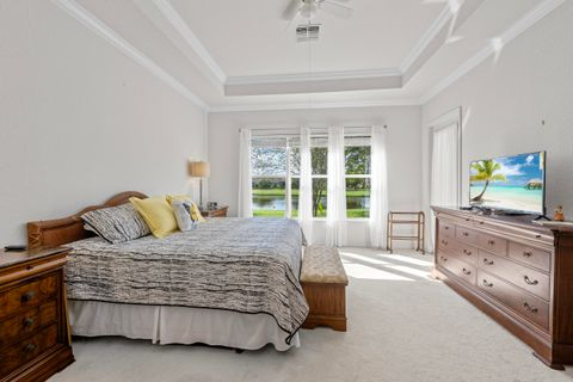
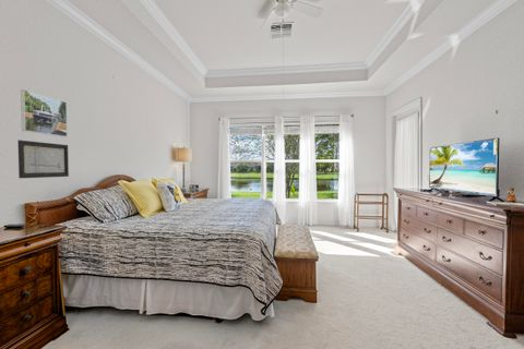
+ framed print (46, 115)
+ wall art (45, 159)
